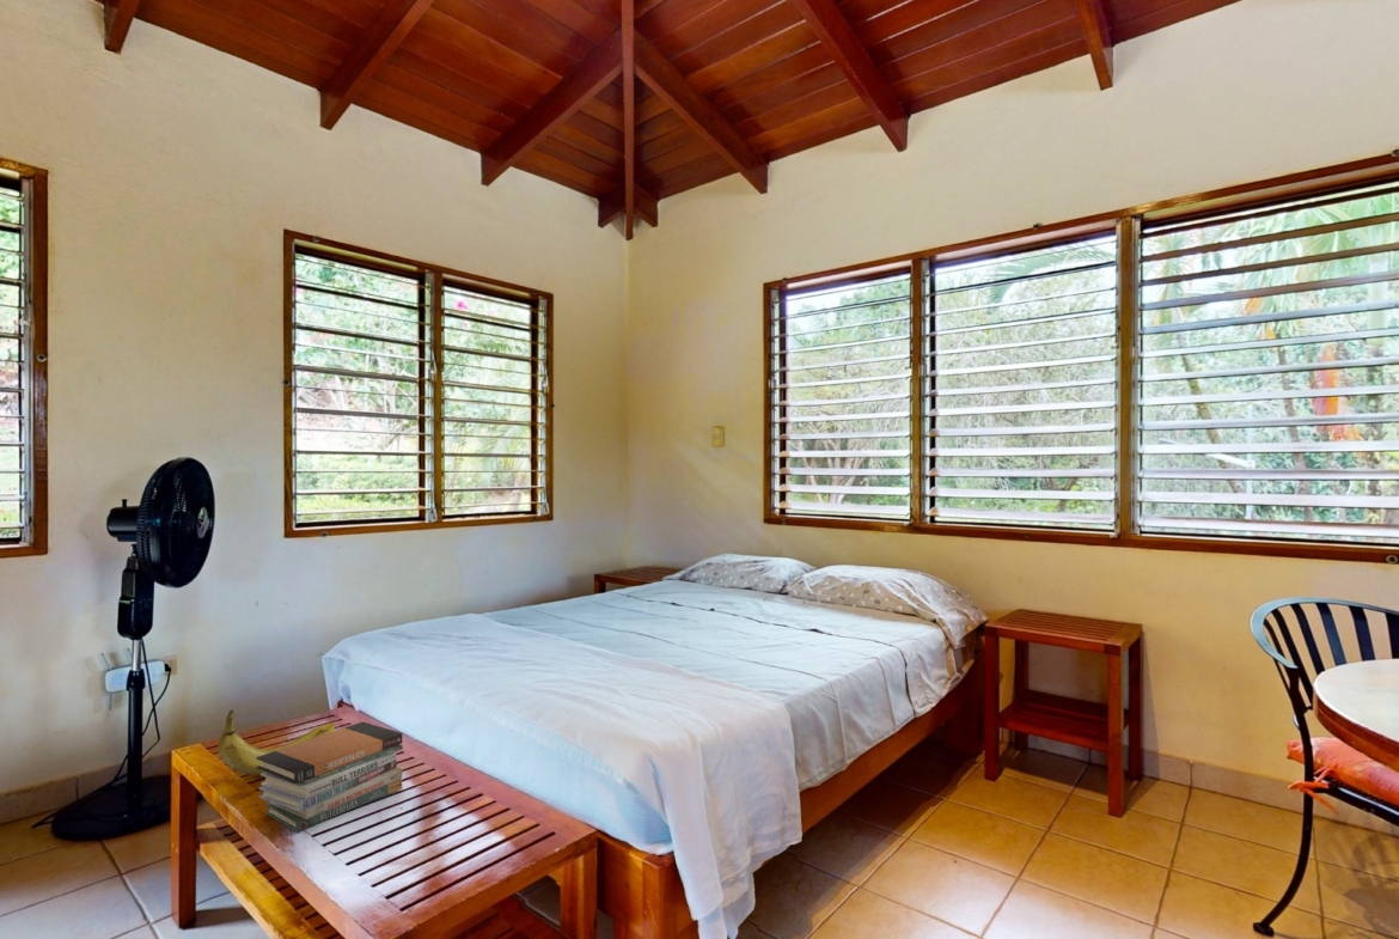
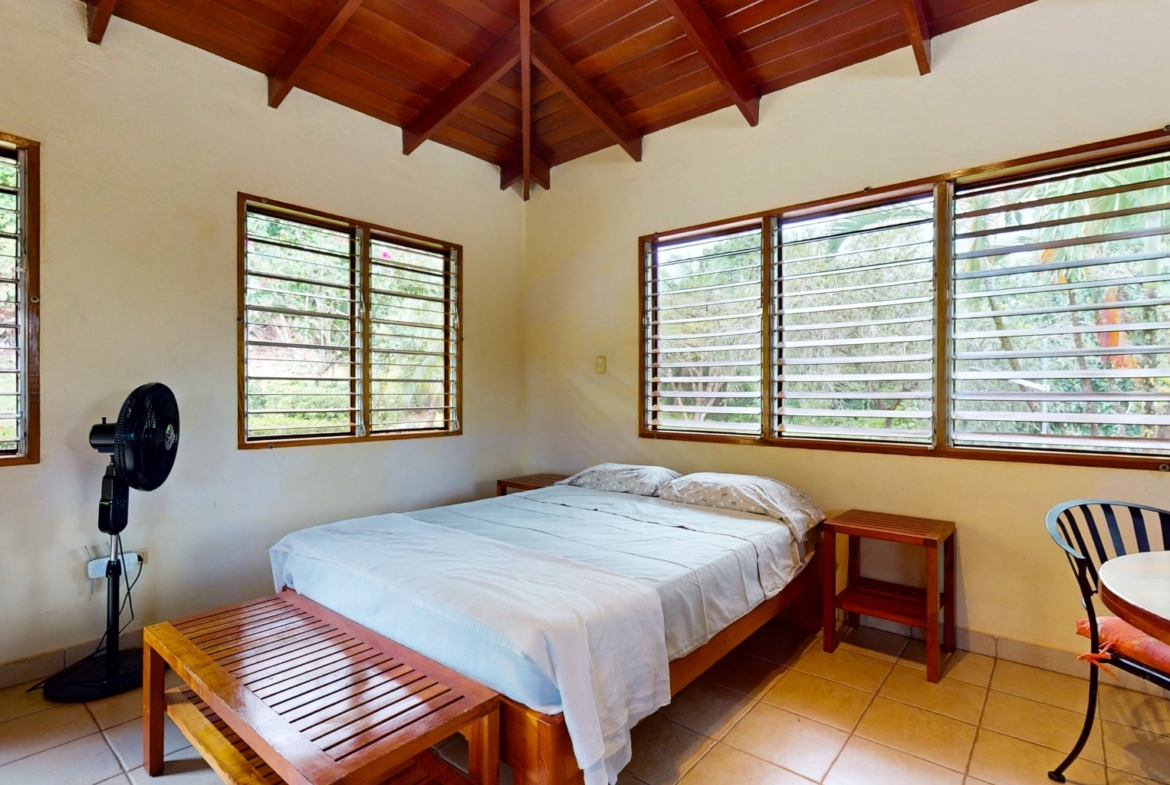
- fruit (286, 744)
- book stack (332, 773)
